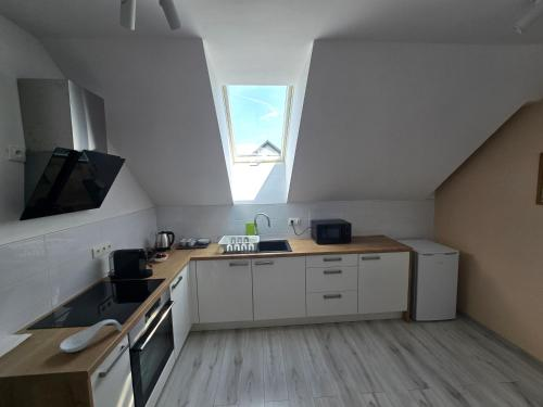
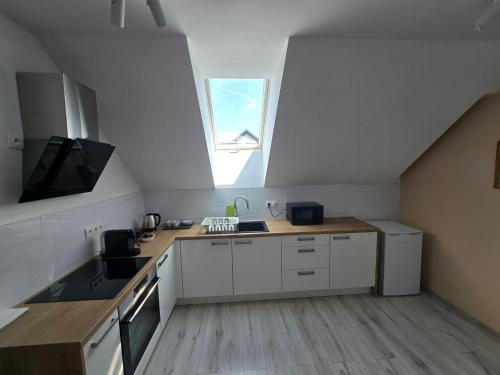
- spoon rest (91, 333)
